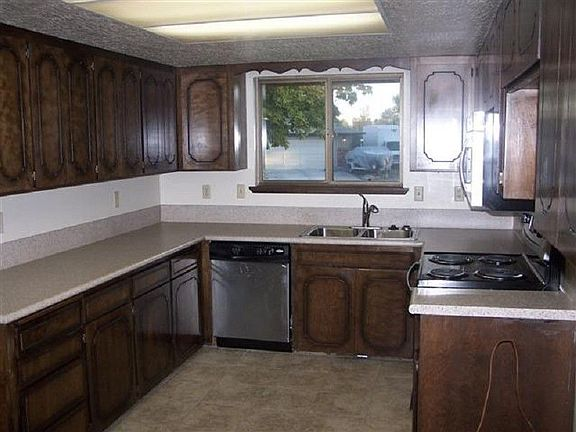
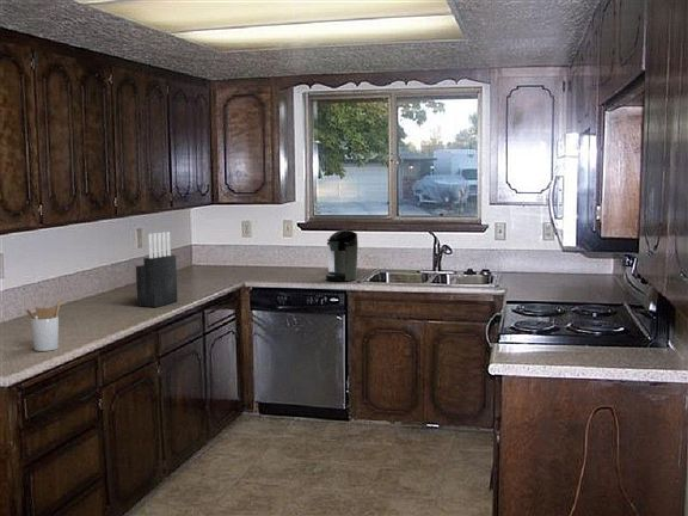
+ coffee maker (337, 253)
+ utensil holder (45, 326)
+ knife block (154, 268)
